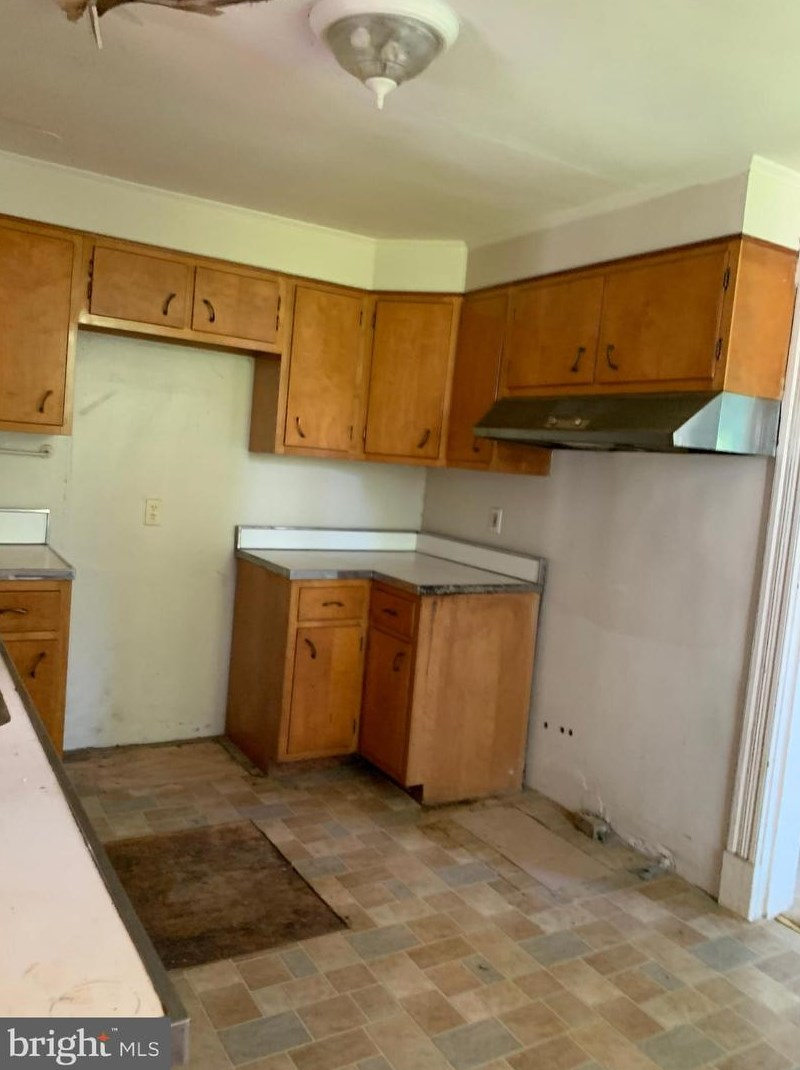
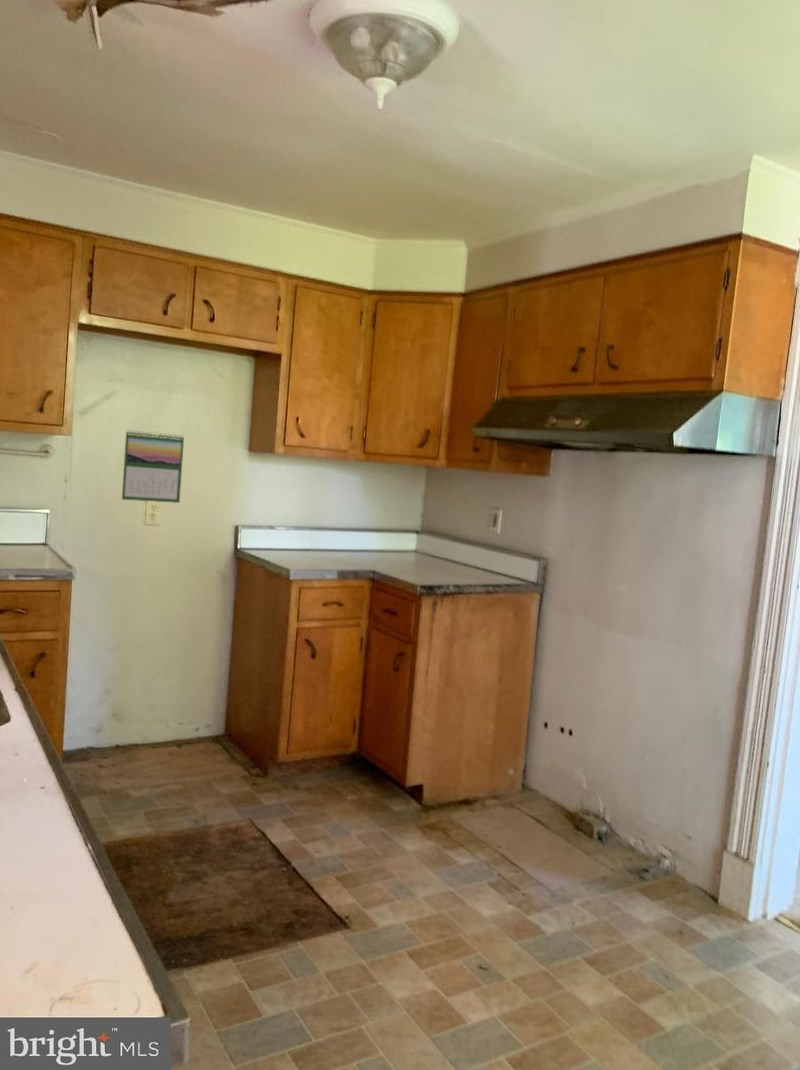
+ calendar (153, 466)
